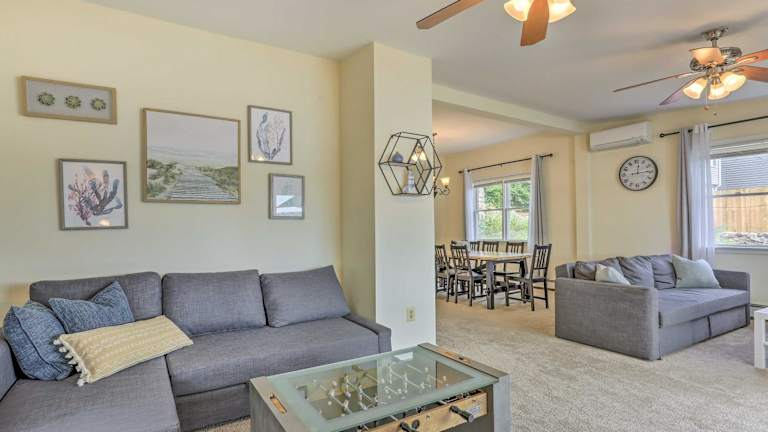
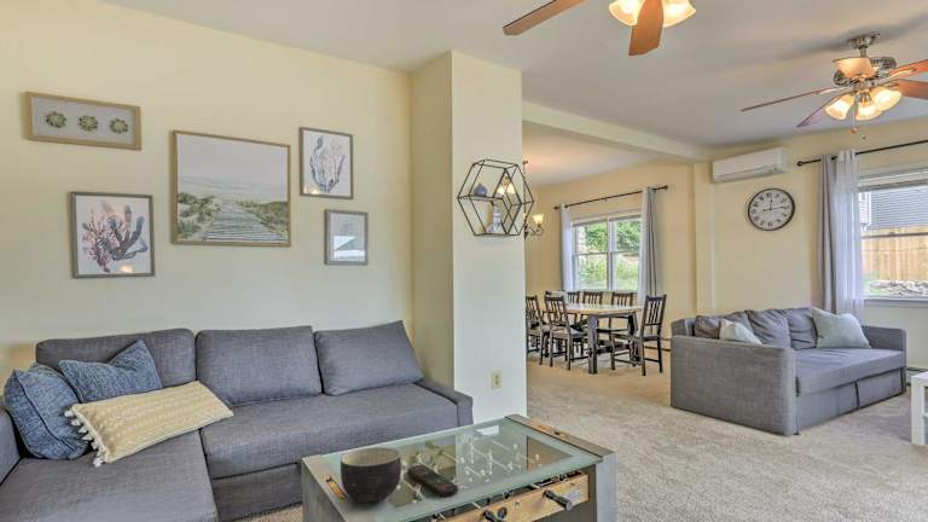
+ bowl (371, 475)
+ remote control (431, 478)
